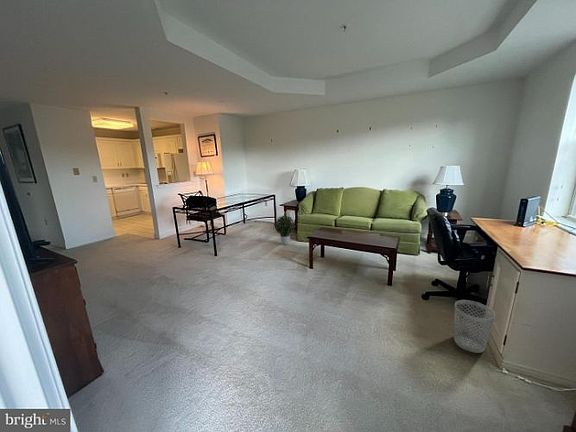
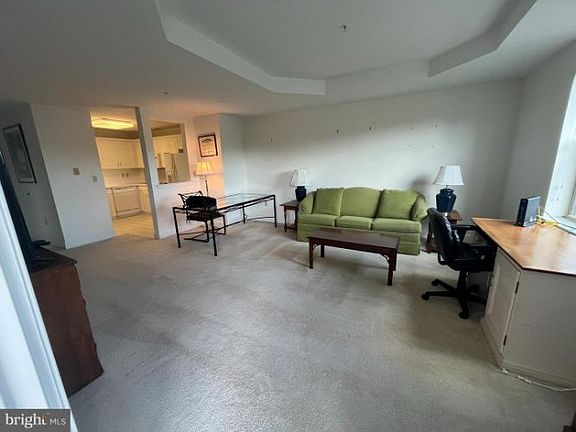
- wastebasket (471, 326)
- potted plant (285, 230)
